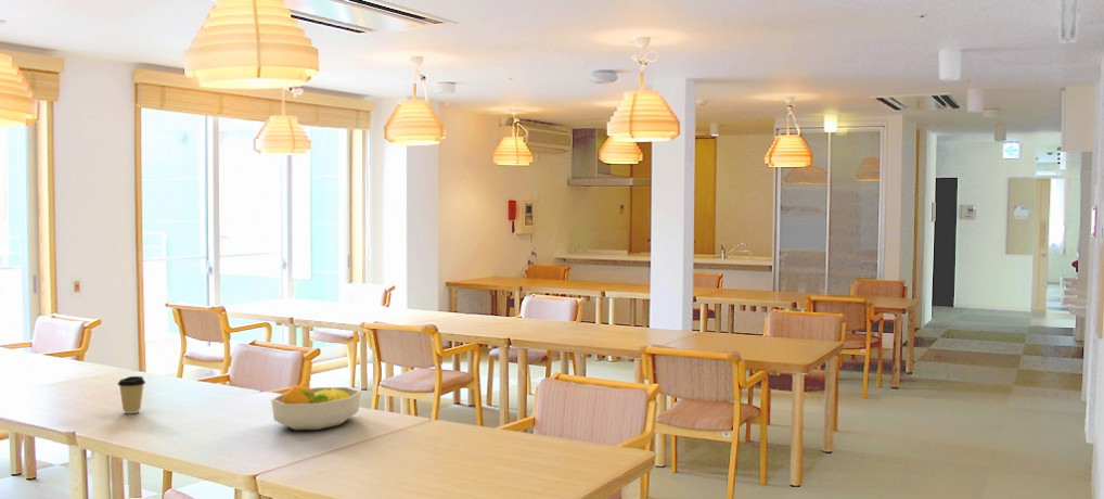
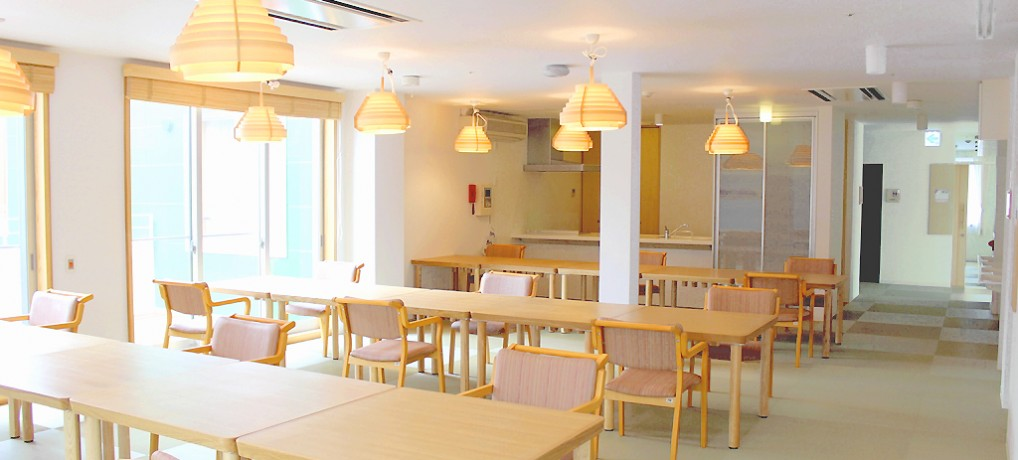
- coffee cup (131, 395)
- fruit bowl (317, 402)
